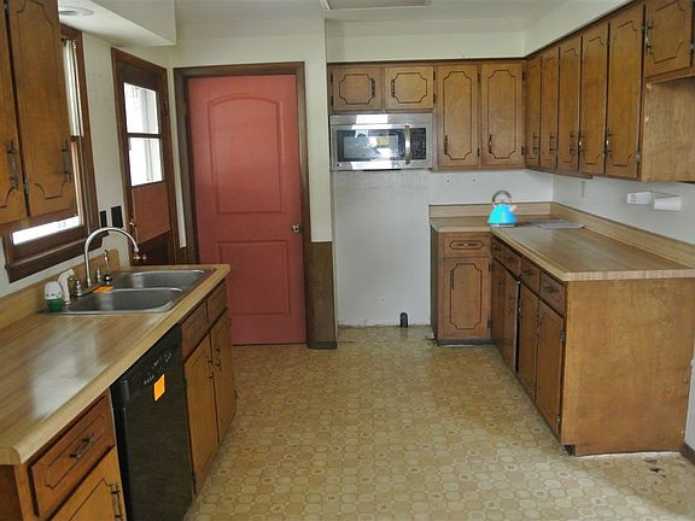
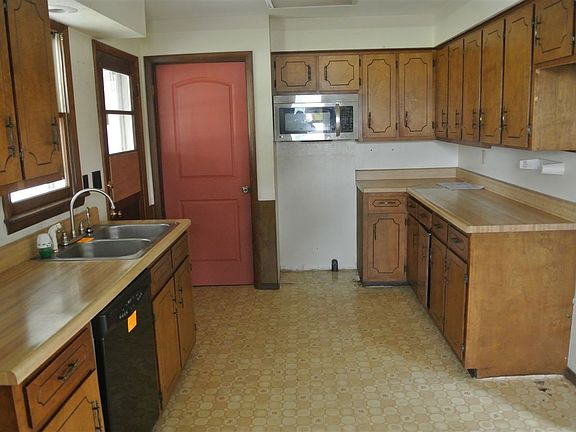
- kettle (501, 207)
